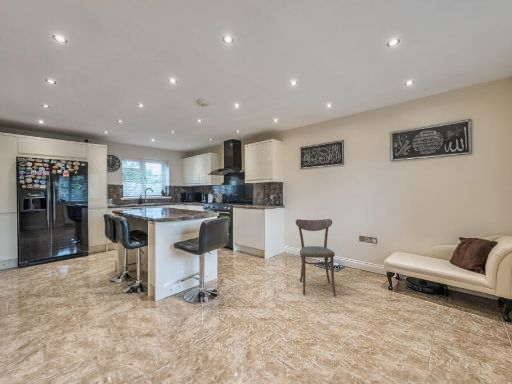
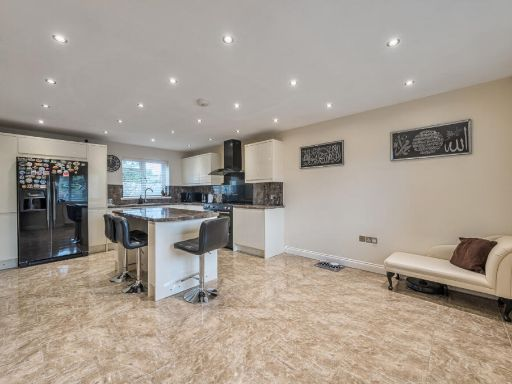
- dining chair (315, 253)
